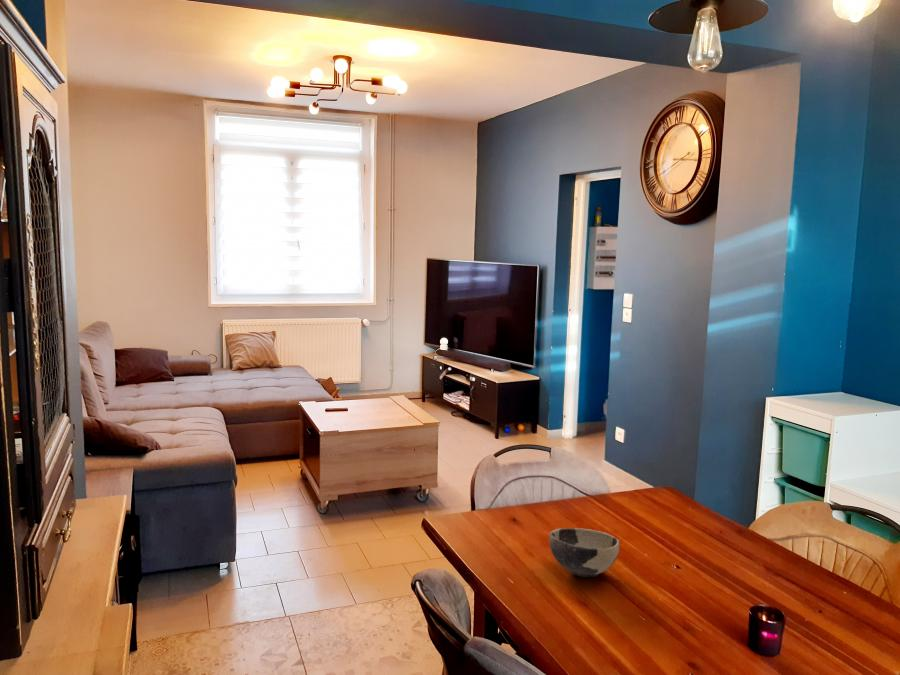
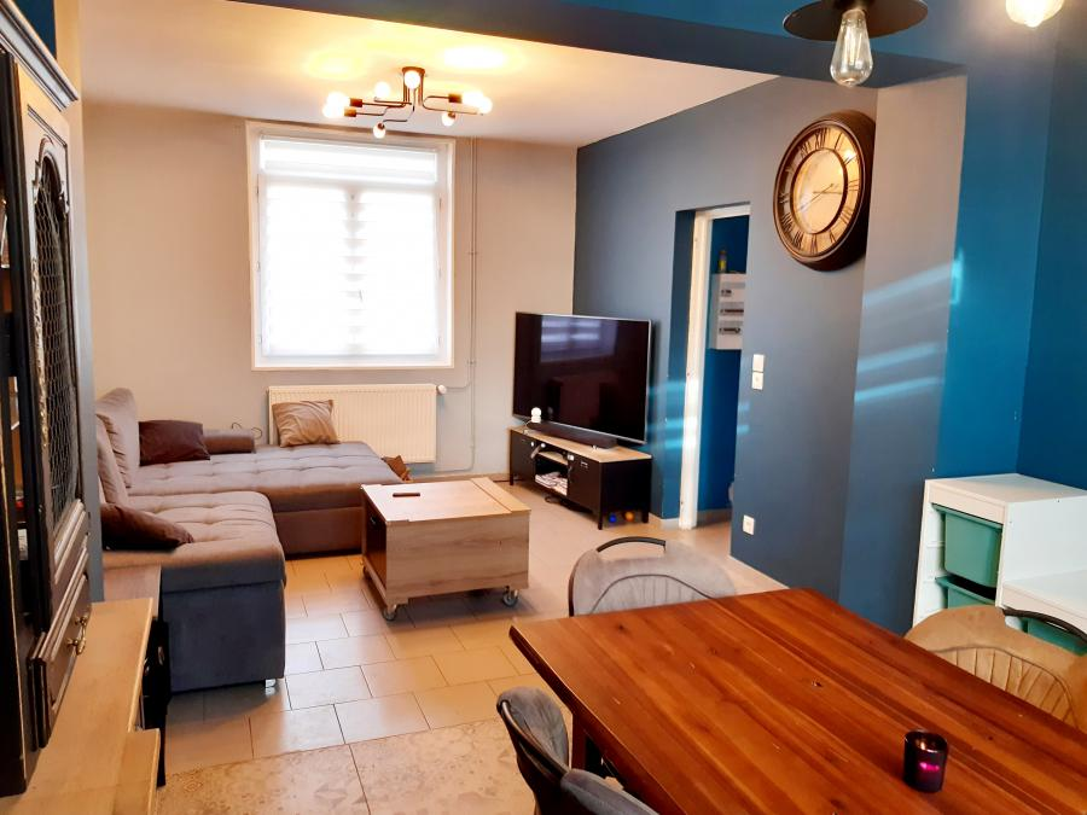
- bowl (583, 553)
